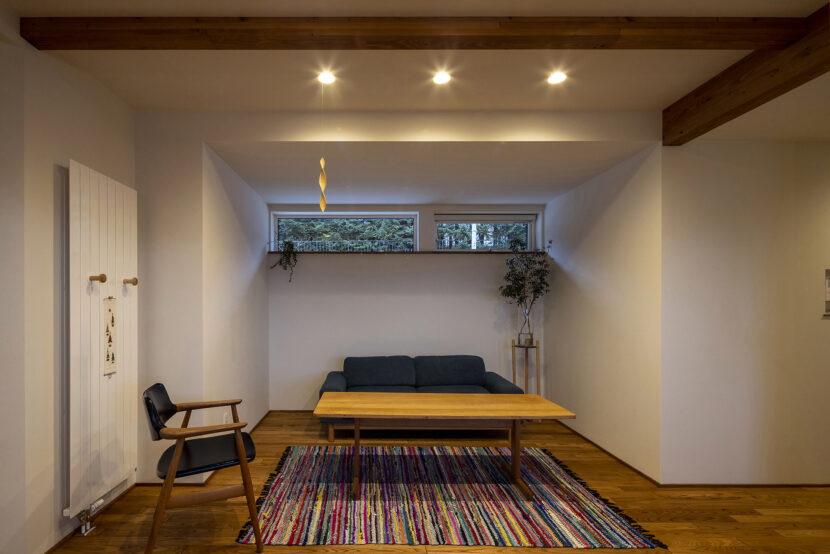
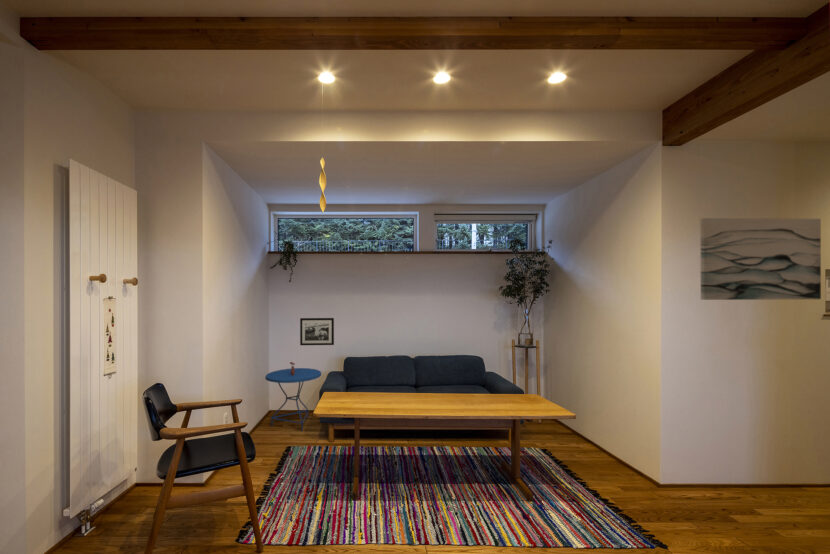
+ wall art (760, 259)
+ side table (297, 393)
+ picture frame (317, 331)
